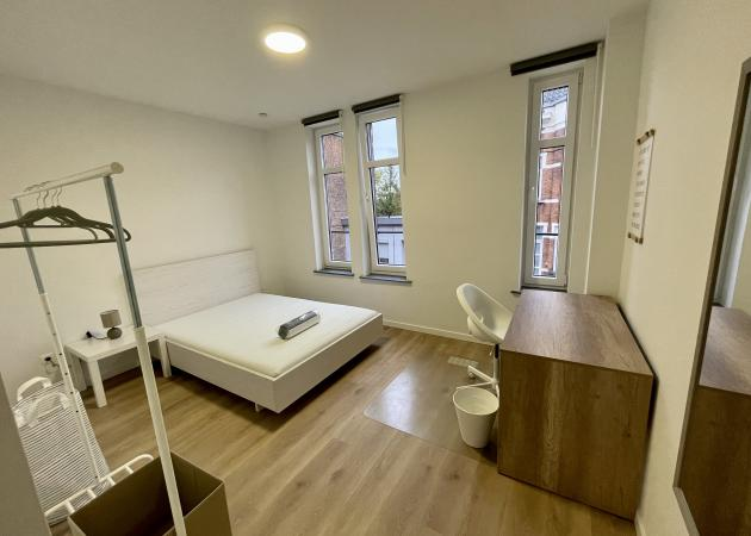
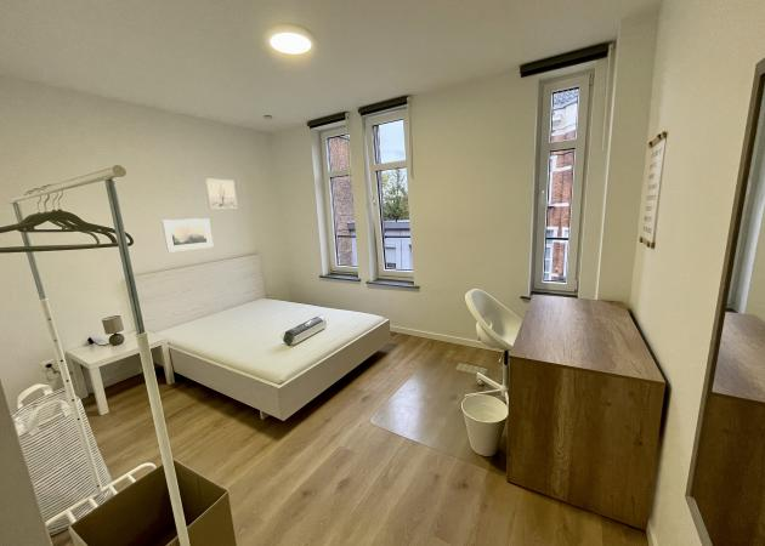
+ wall art (221, 194)
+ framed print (188, 234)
